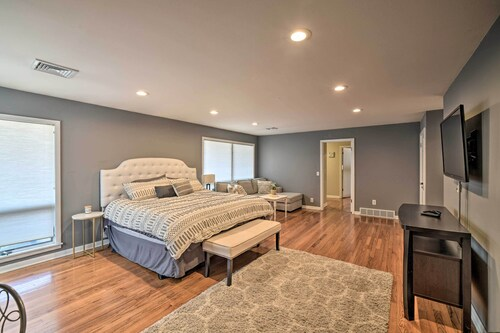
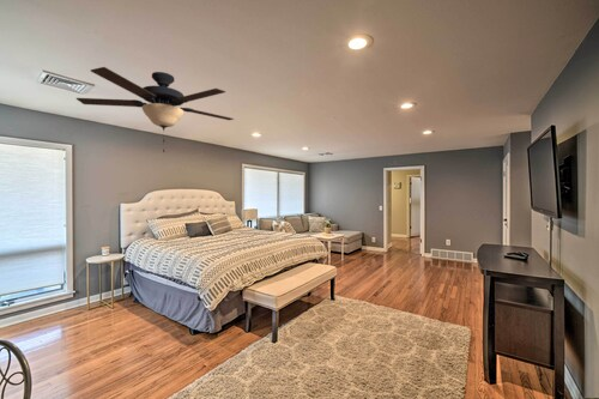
+ ceiling fan (163, 115)
